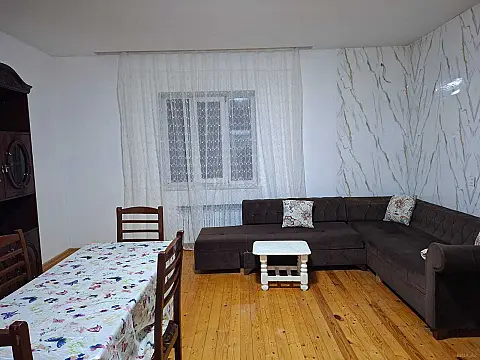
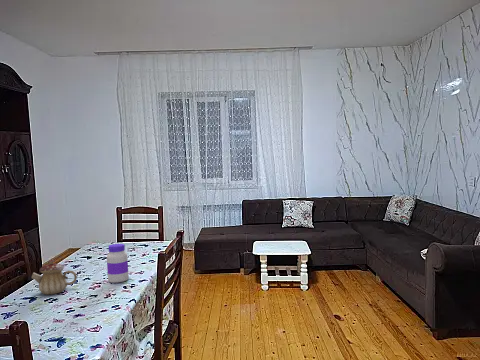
+ jar (117, 262)
+ teapot (54, 275)
